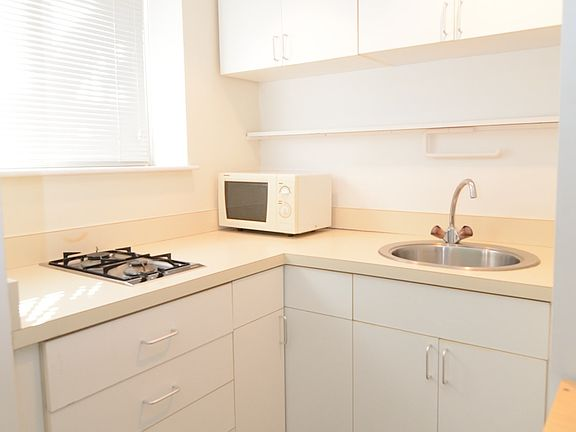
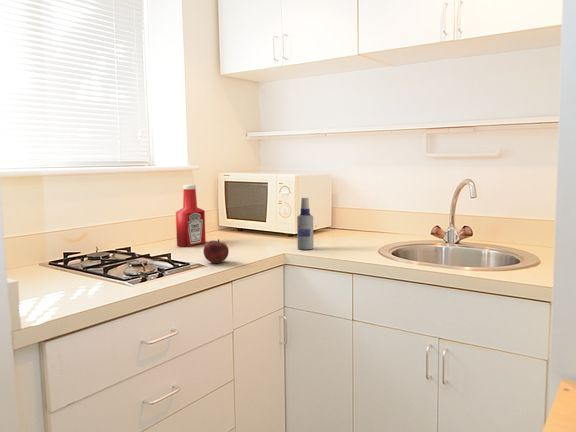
+ spray bottle (305, 223)
+ soap bottle (190, 214)
+ fruit (216, 250)
